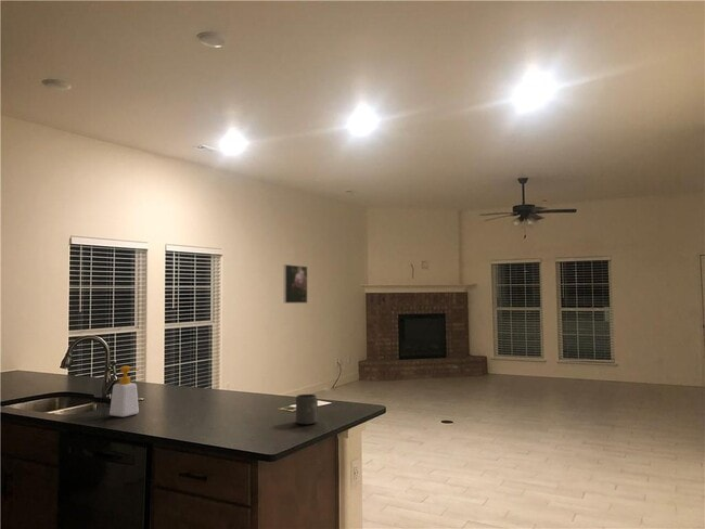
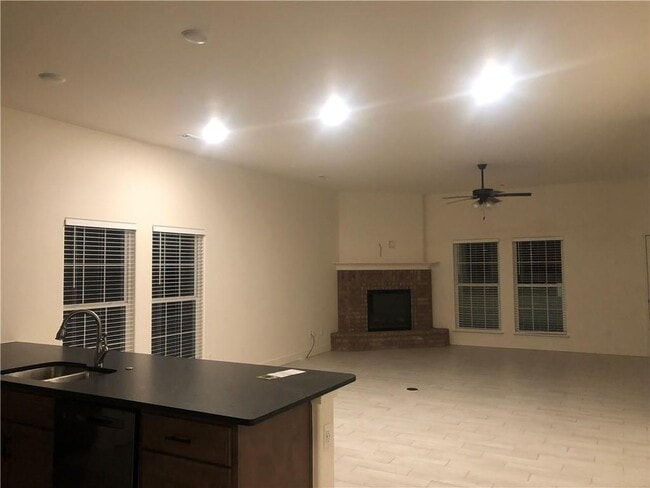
- soap bottle (128, 390)
- mug (308, 408)
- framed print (295, 284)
